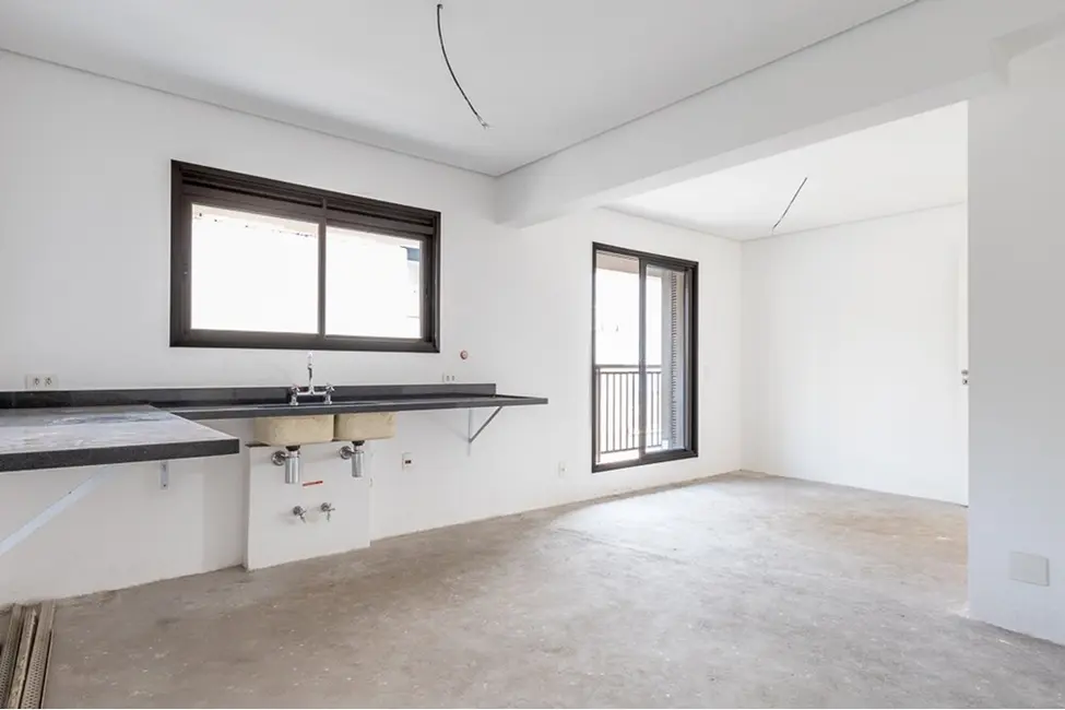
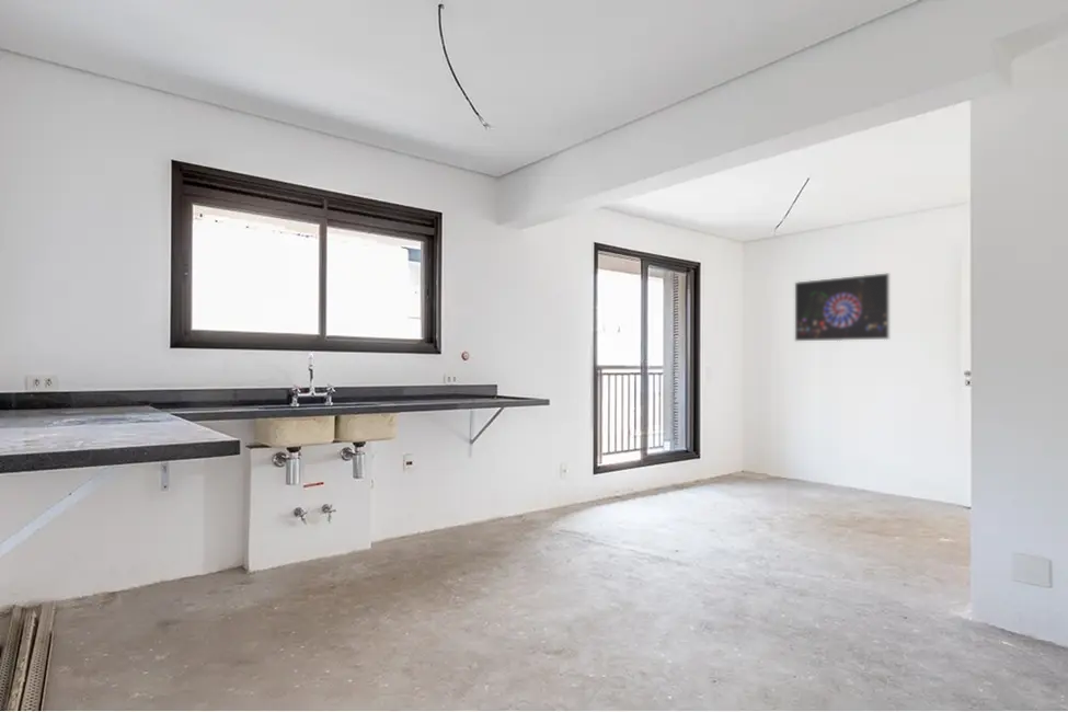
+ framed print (839, 309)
